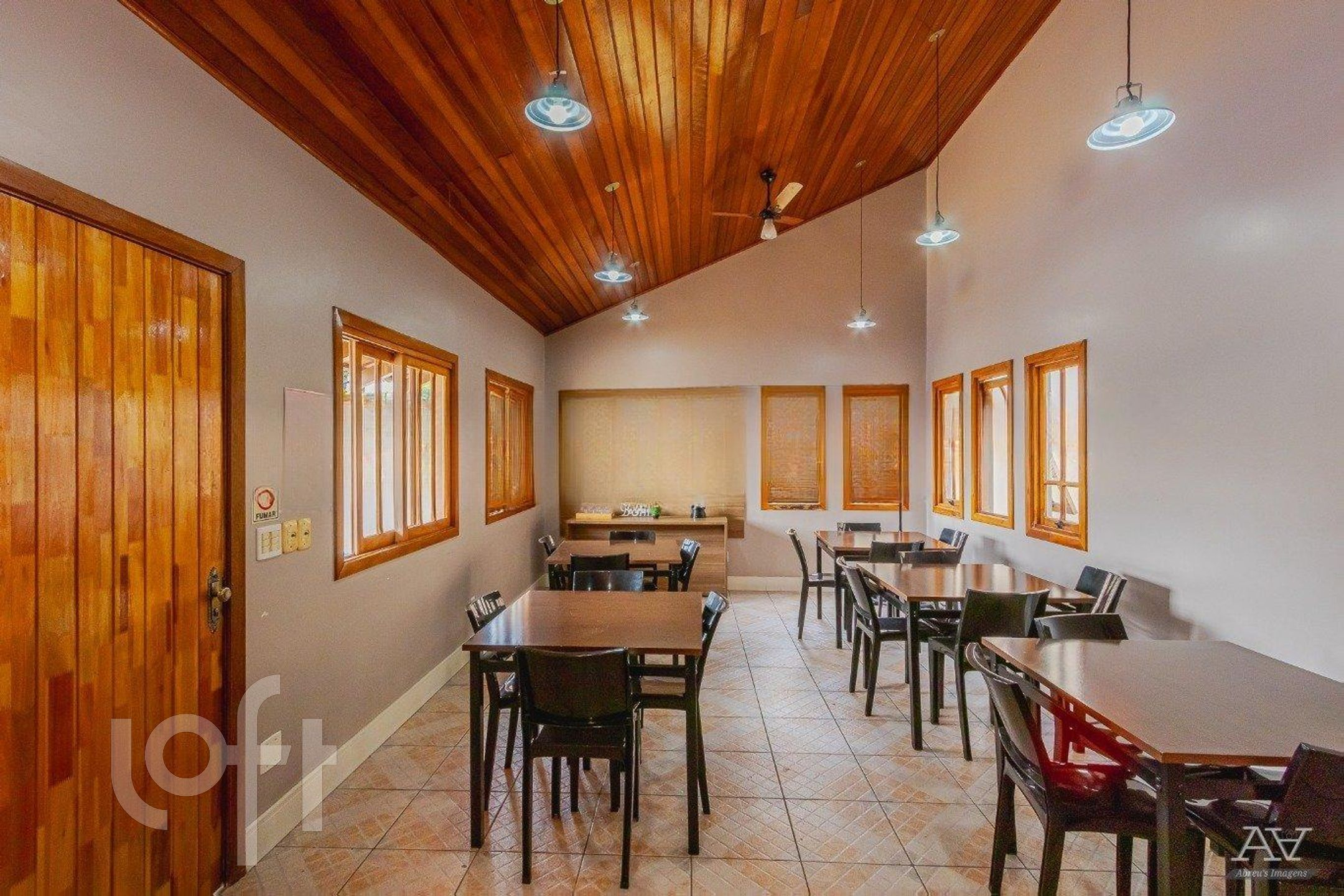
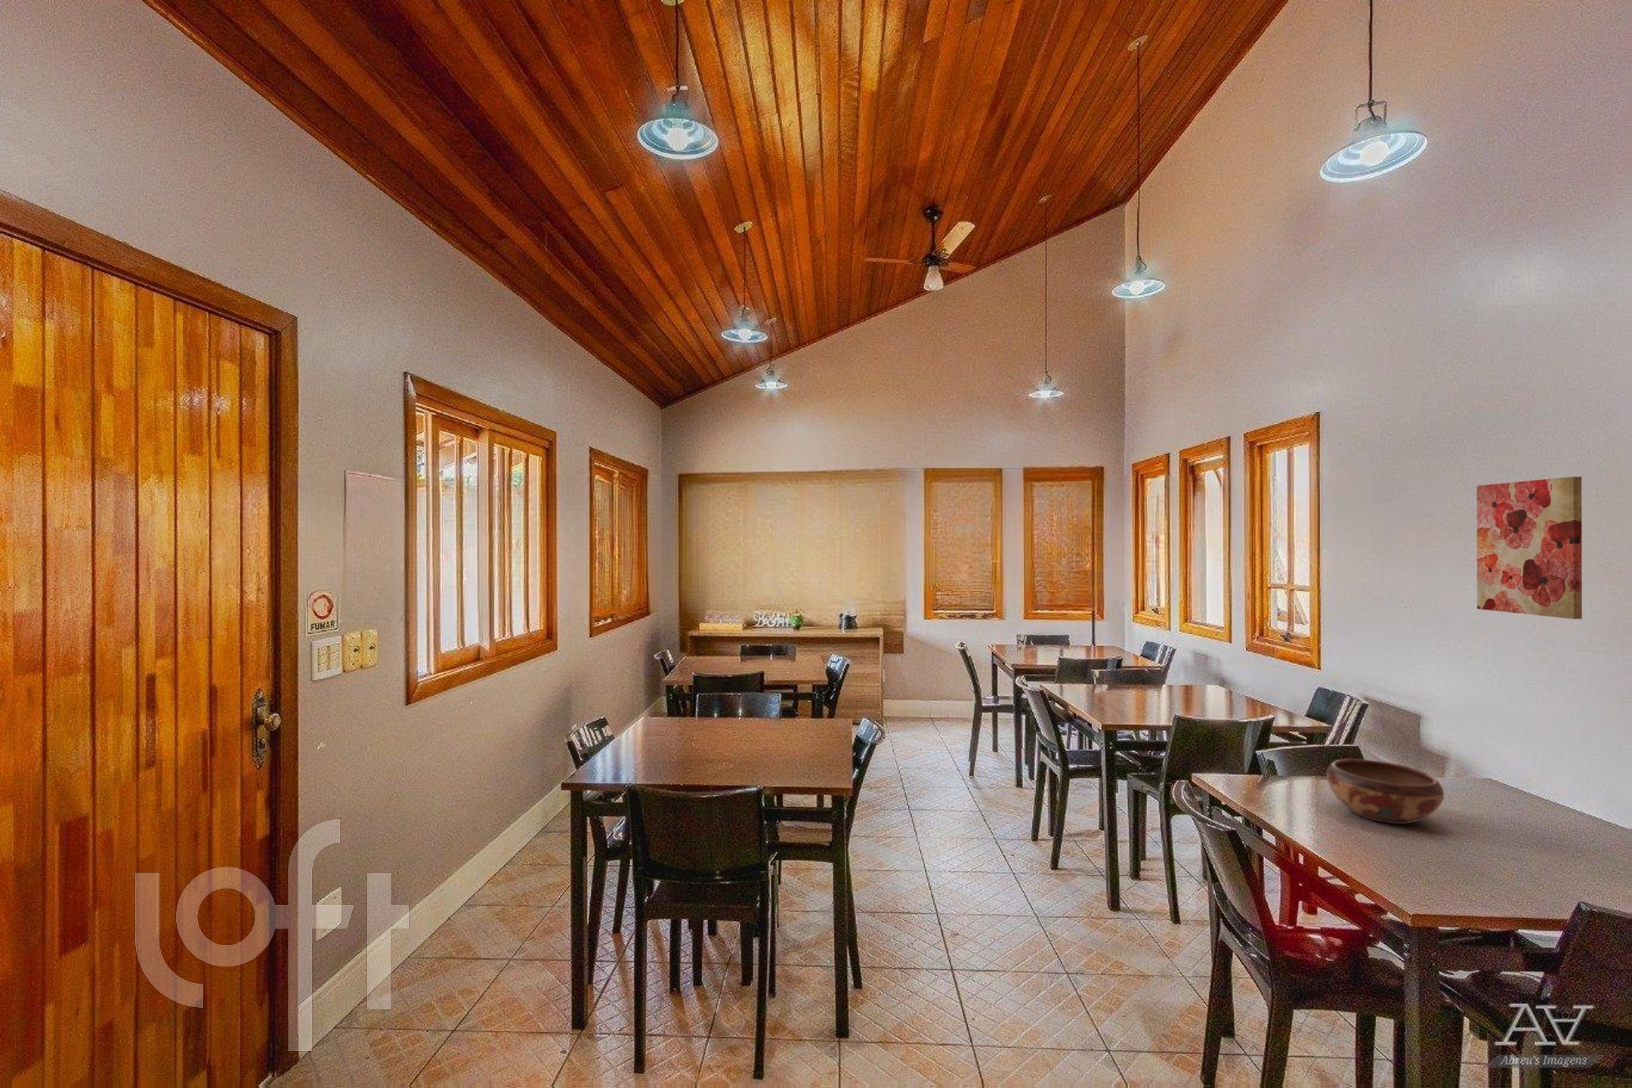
+ decorative bowl (1383, 793)
+ wall art (1525, 546)
